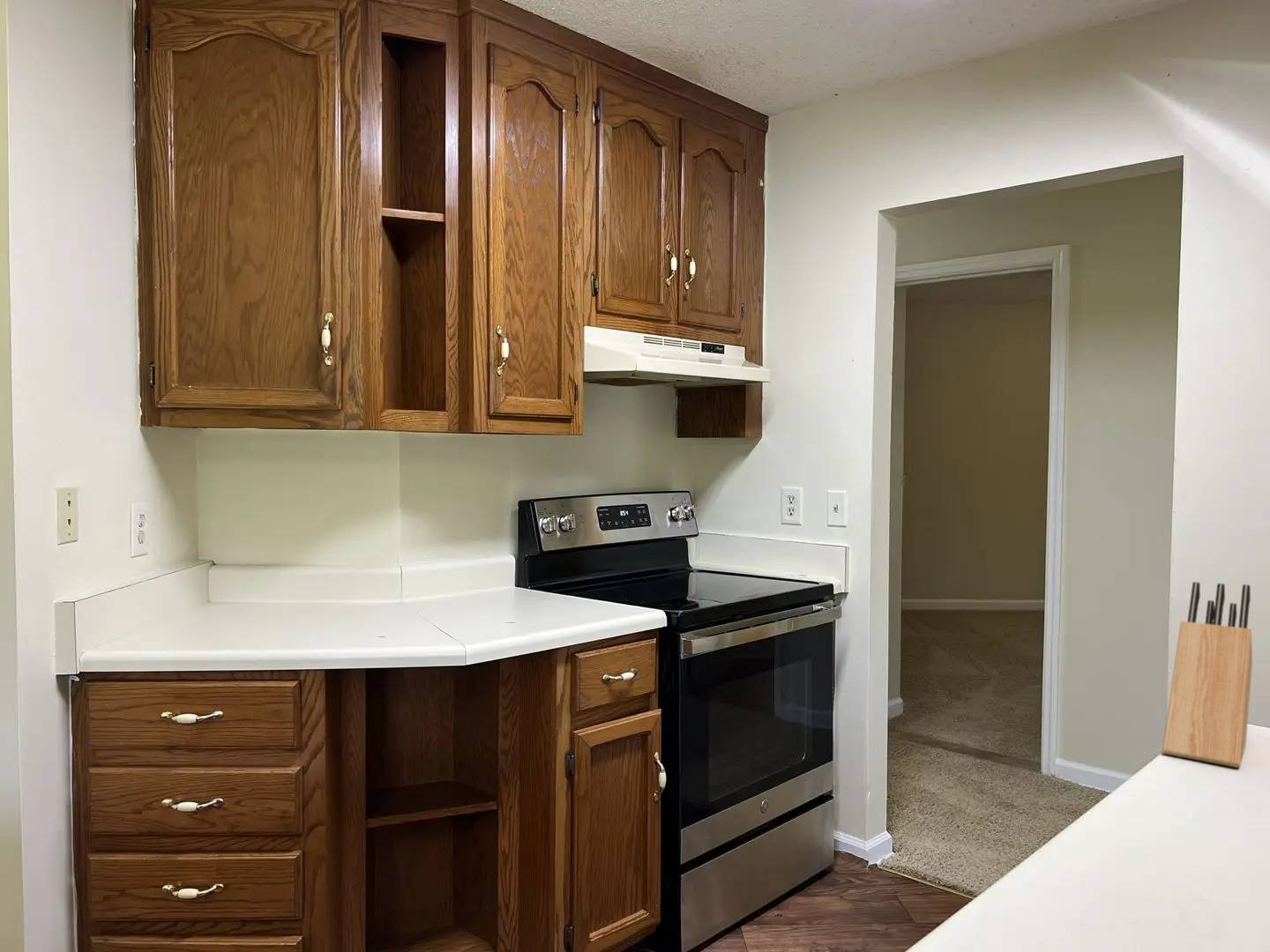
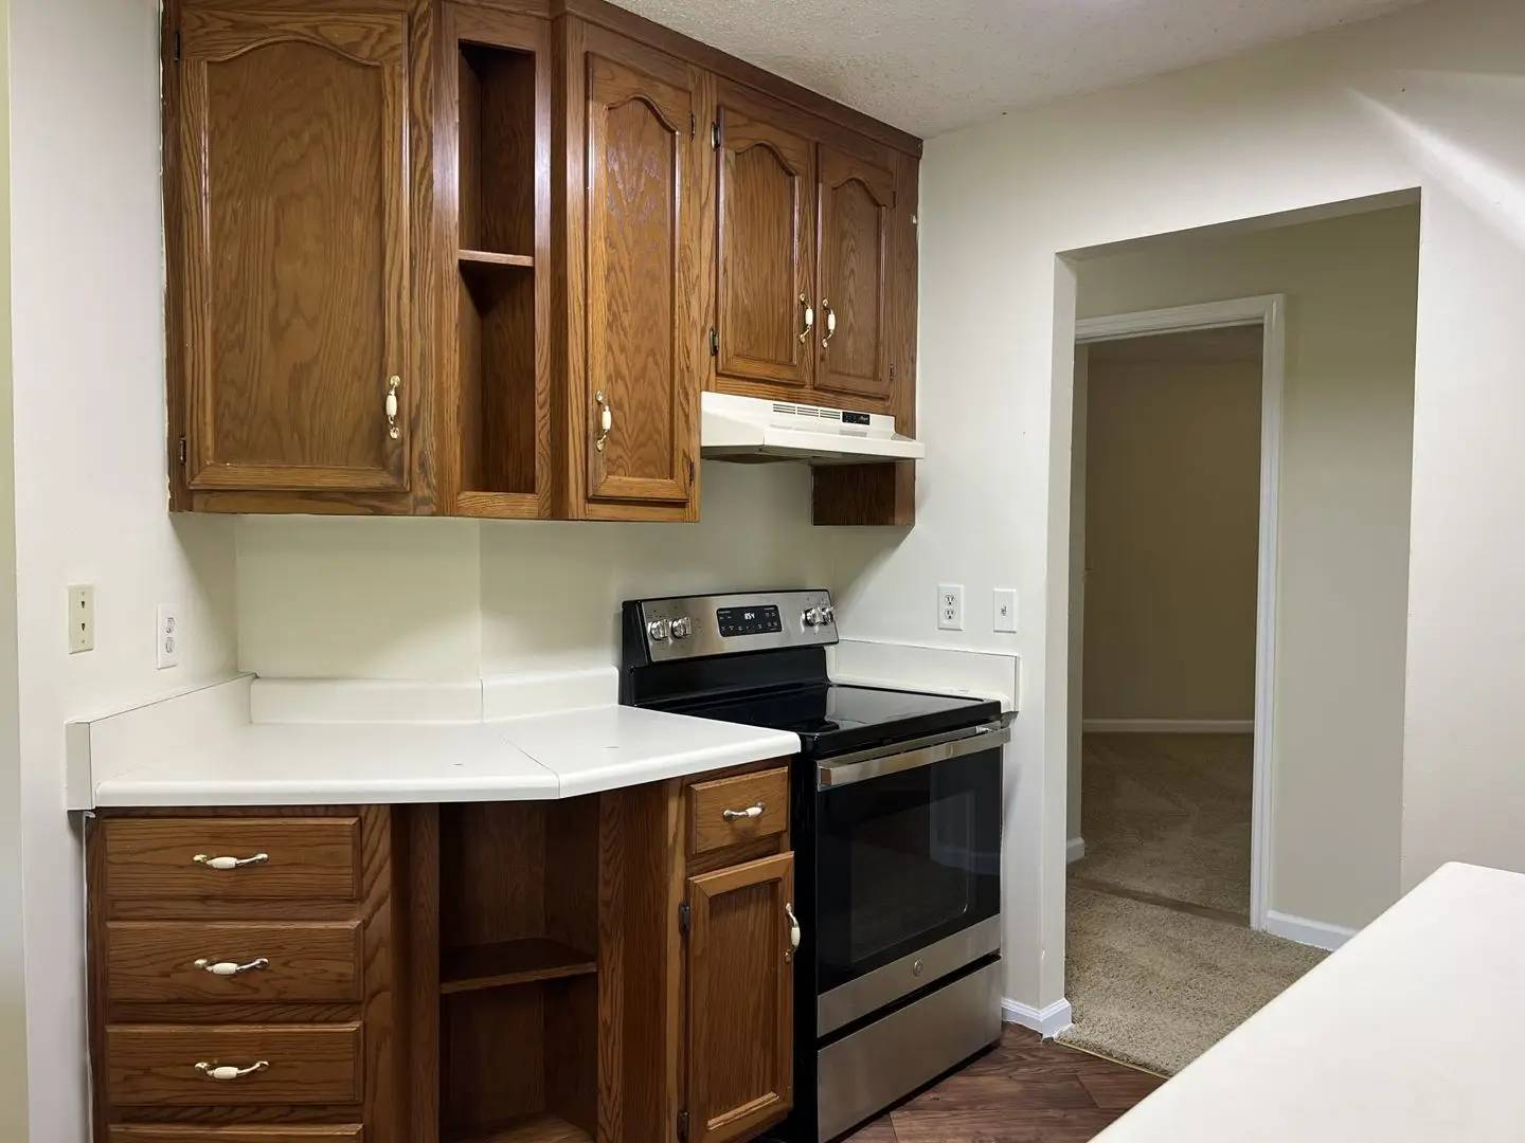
- knife block (1212, 664)
